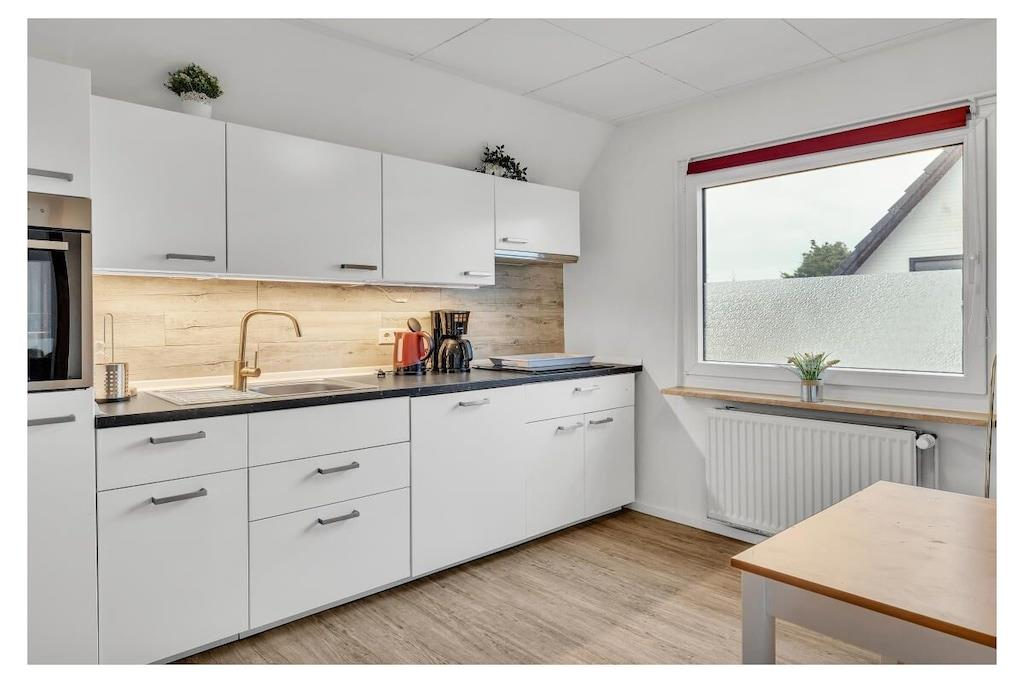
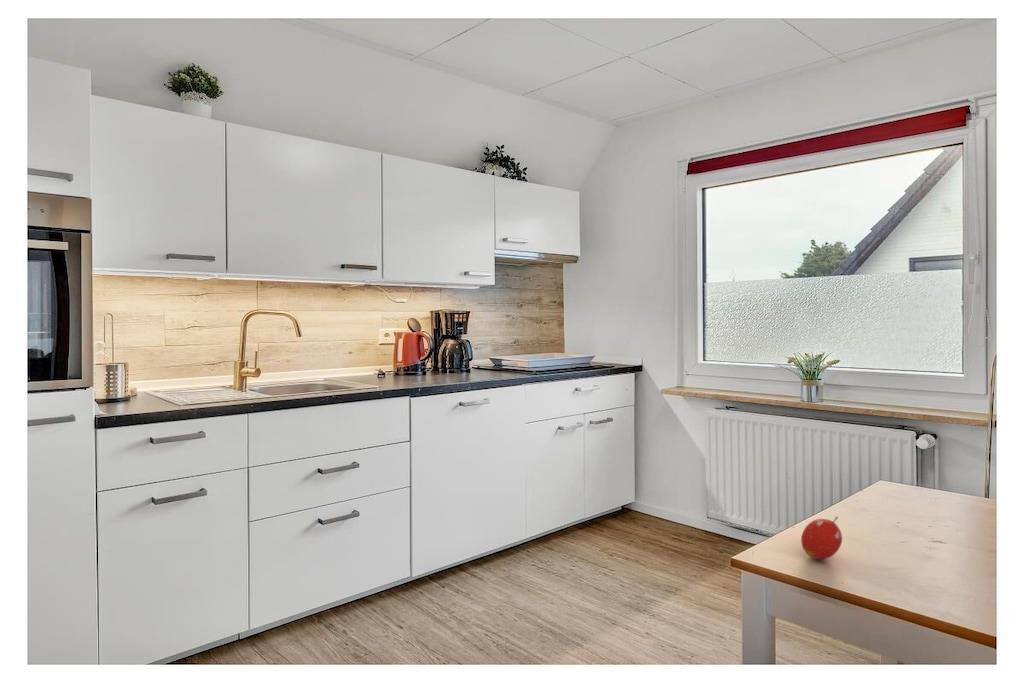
+ fruit (822, 536)
